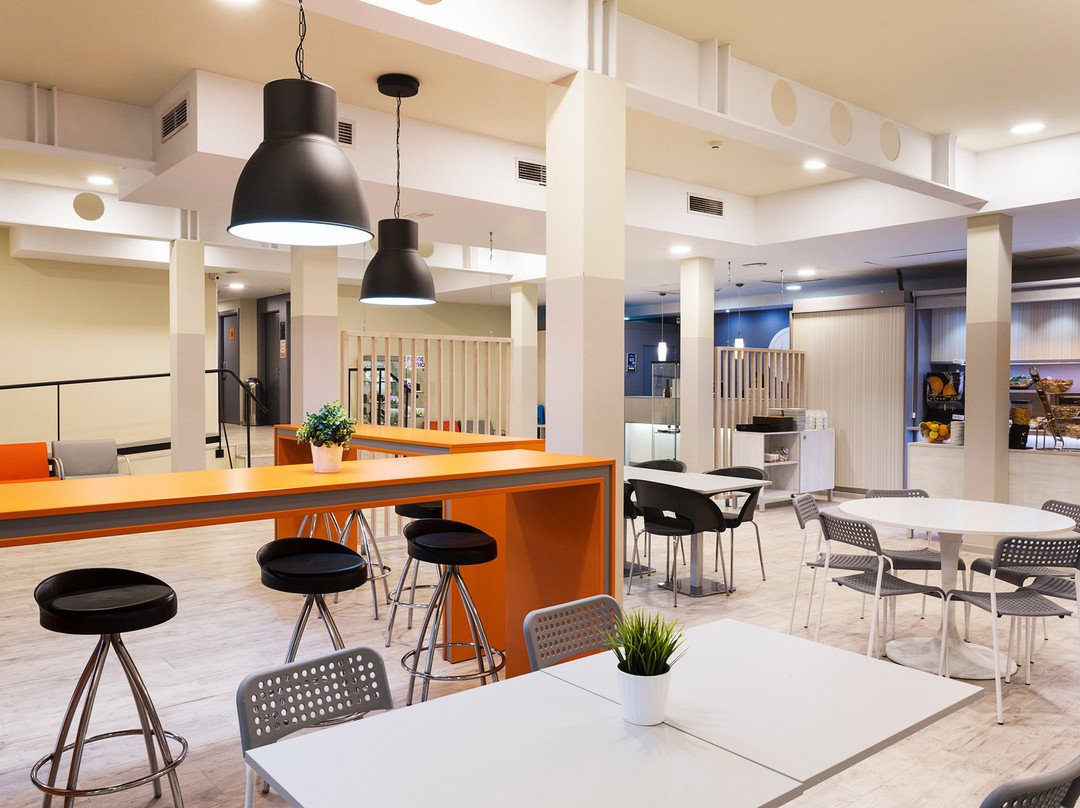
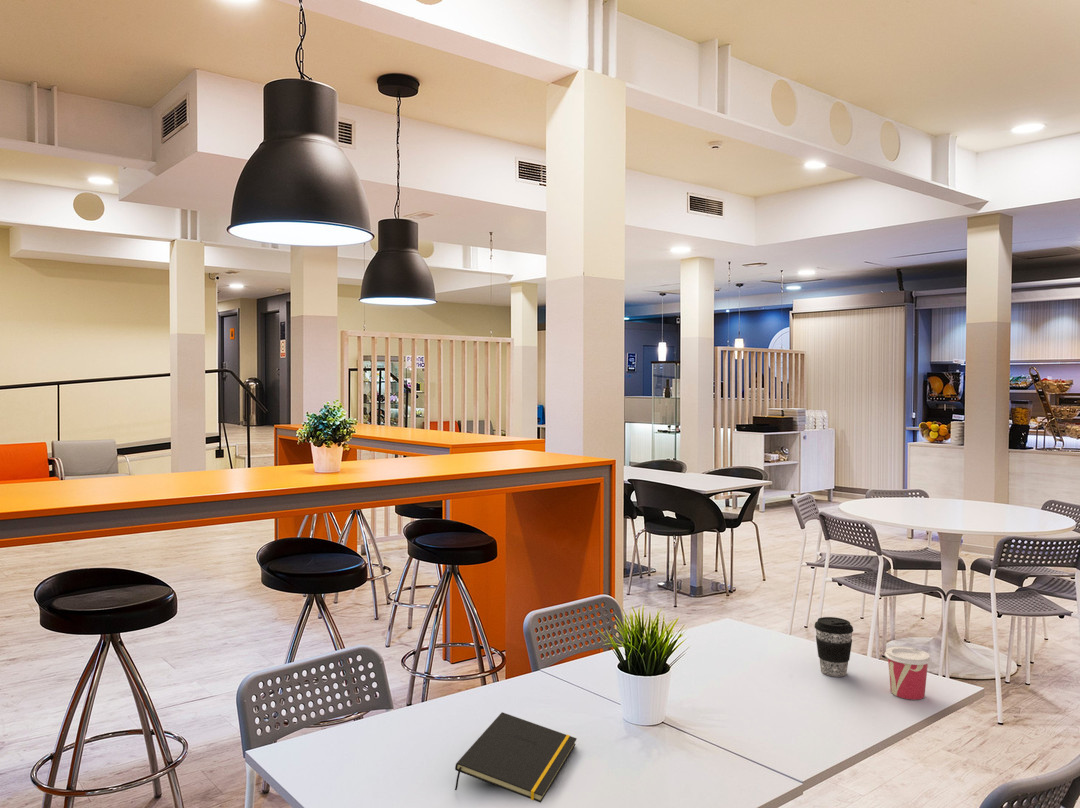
+ cup (907, 673)
+ notepad (519, 753)
+ coffee cup (833, 646)
